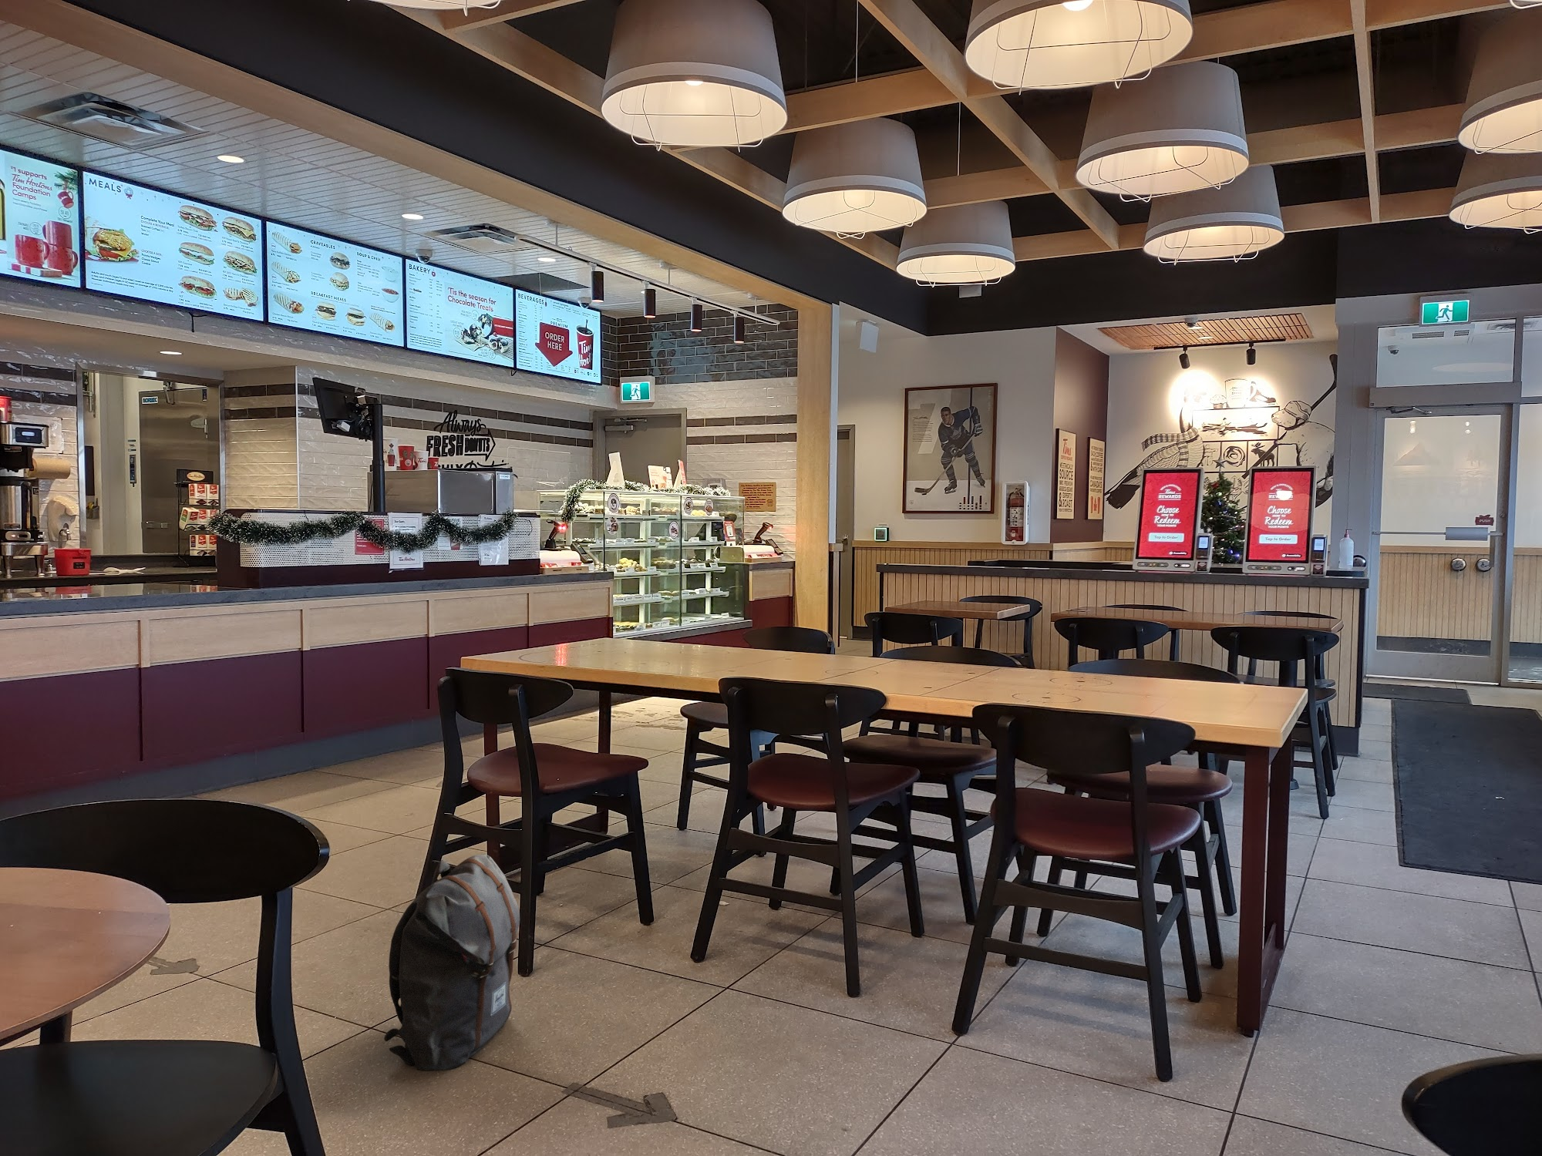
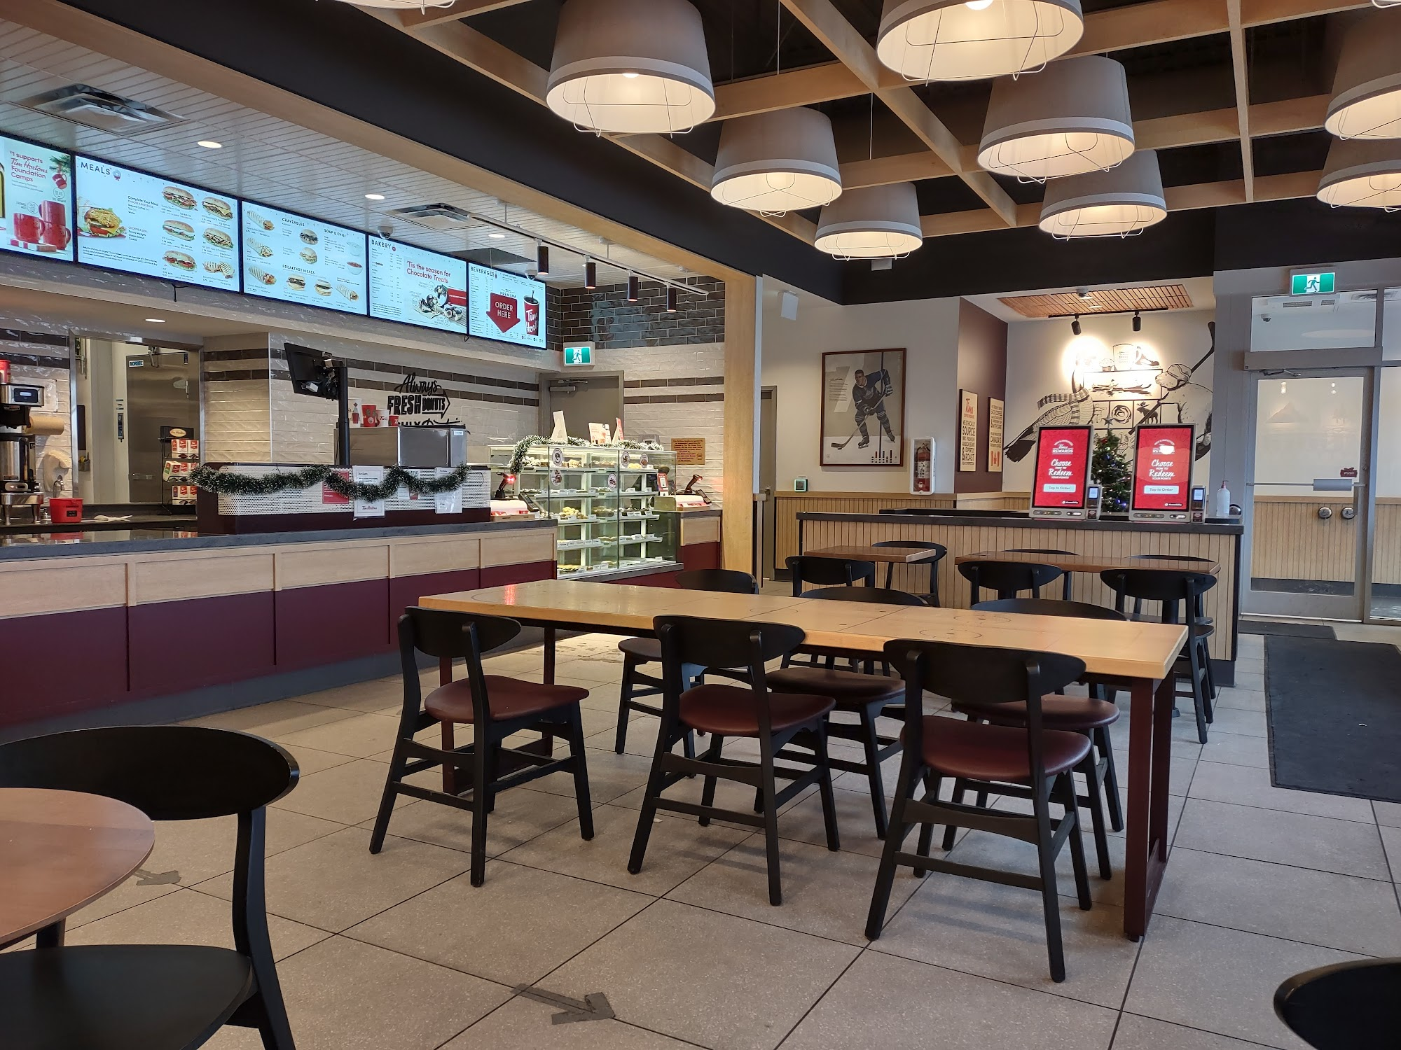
- backpack (453, 951)
